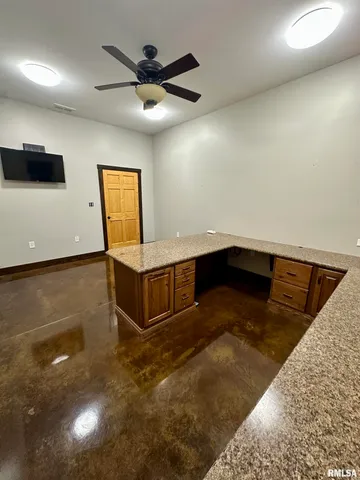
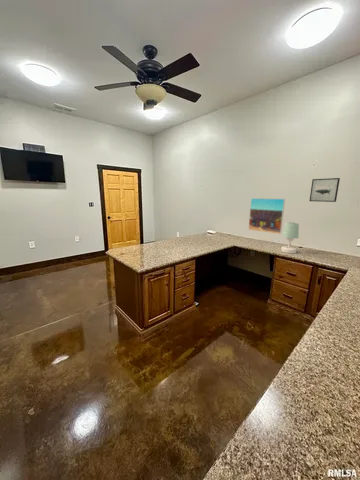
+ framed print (265, 215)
+ wall art (323, 190)
+ table lamp (290, 237)
